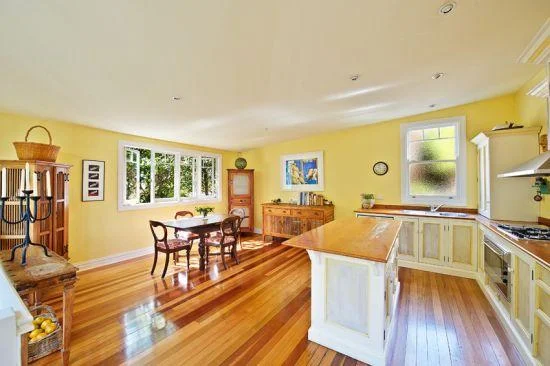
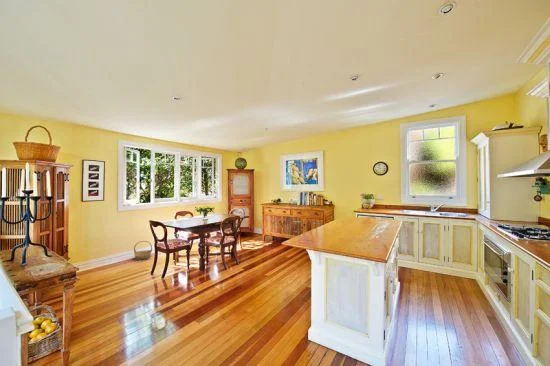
+ basket (143, 251)
